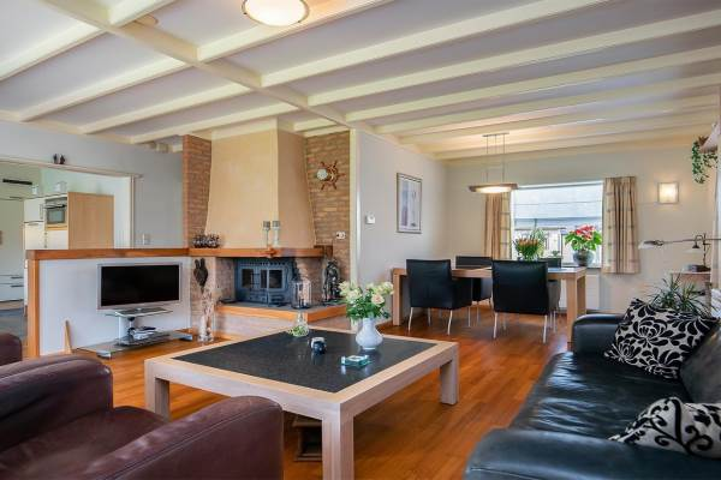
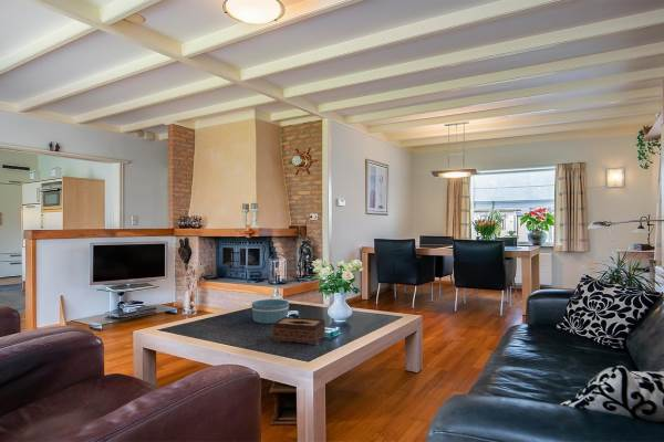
+ bowl (270, 311)
+ tissue box (299, 329)
